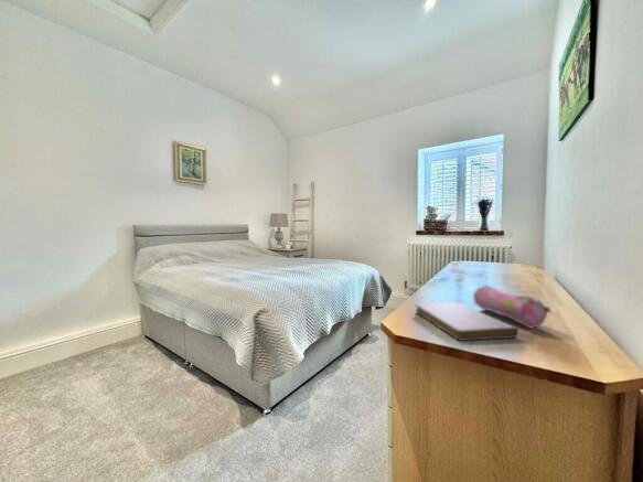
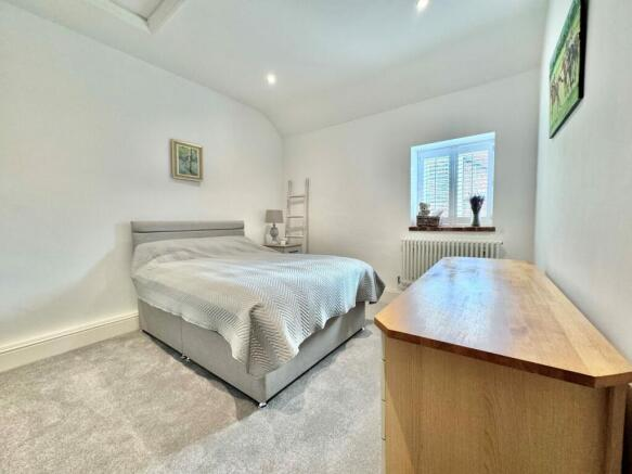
- pencil case (506, 303)
- notebook (459, 318)
